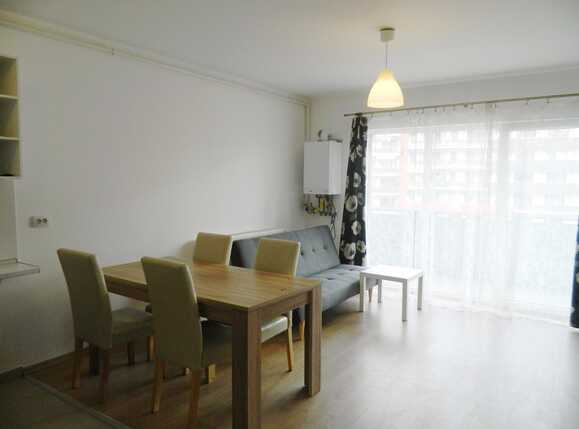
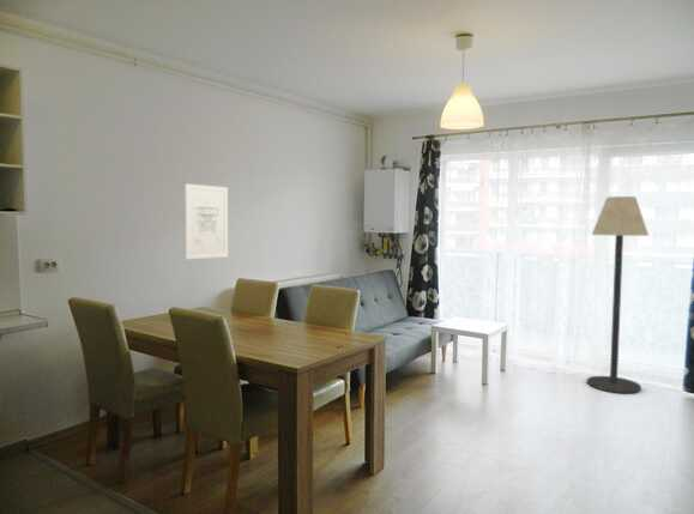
+ wall art (207, 222)
+ floor lamp (616, 292)
